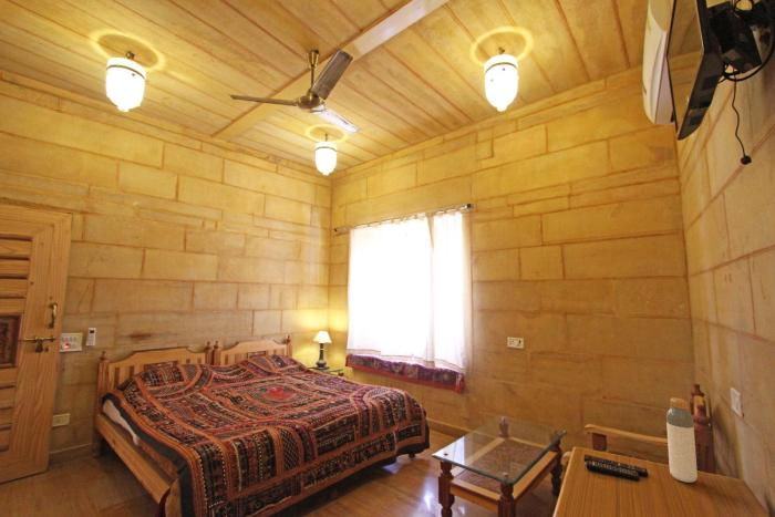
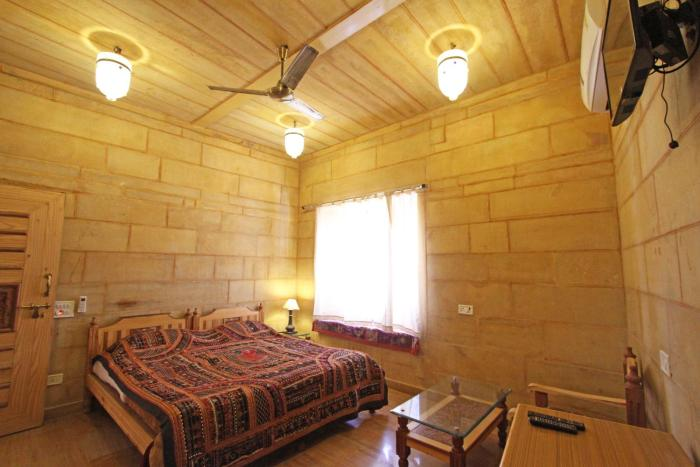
- bottle (681, 438)
